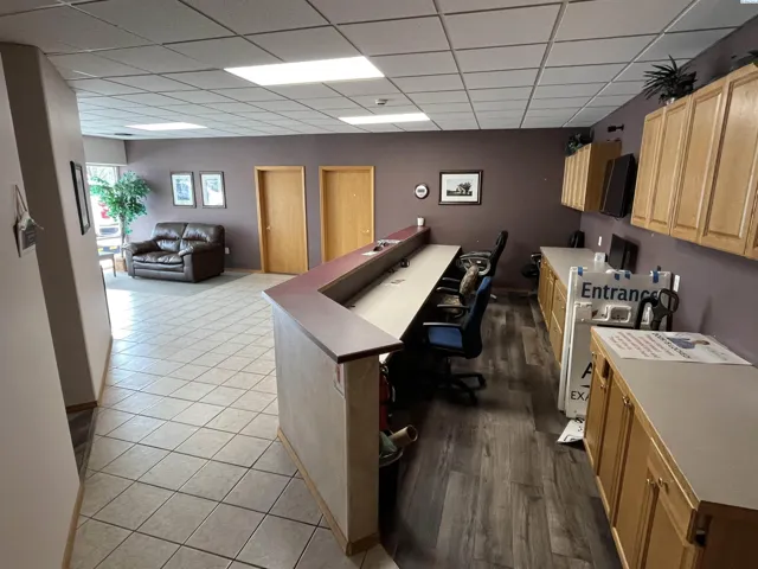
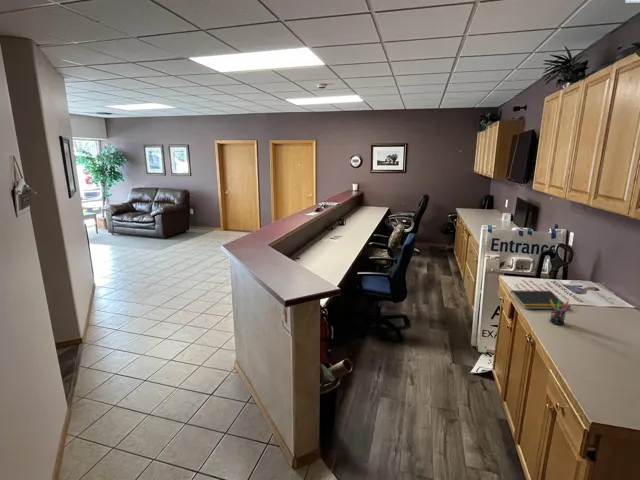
+ pen holder (559, 310)
+ notepad (538, 299)
